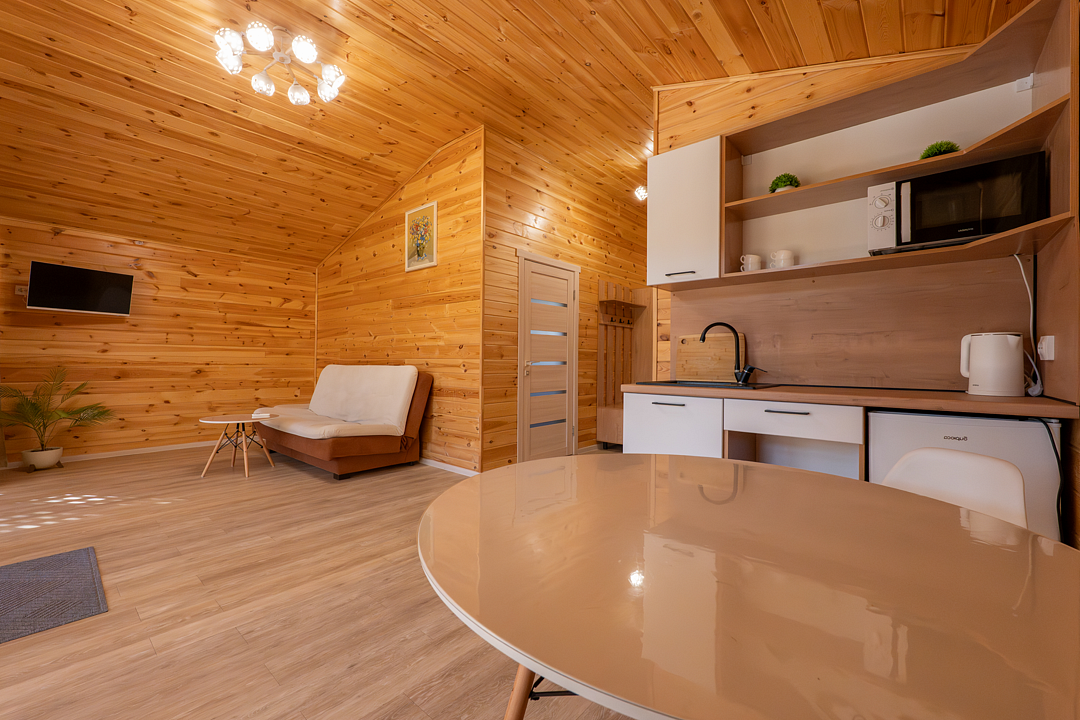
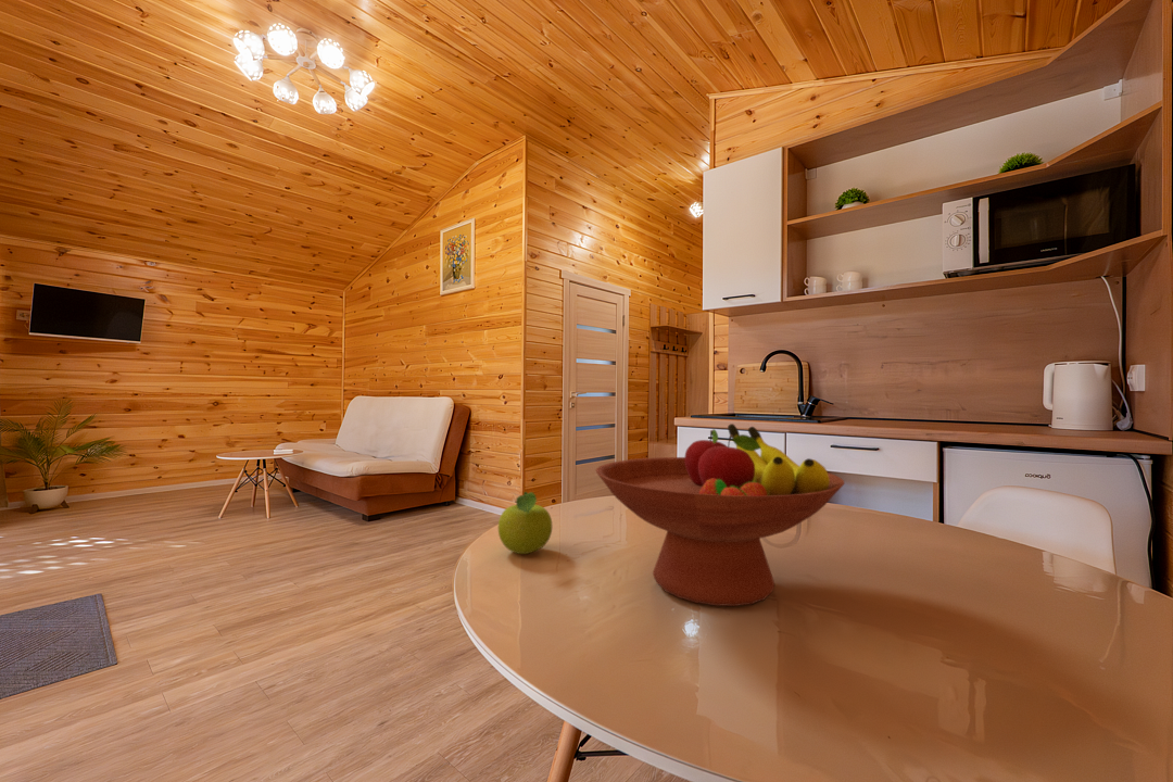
+ fruit bowl (712, 506)
+ fruit (525, 522)
